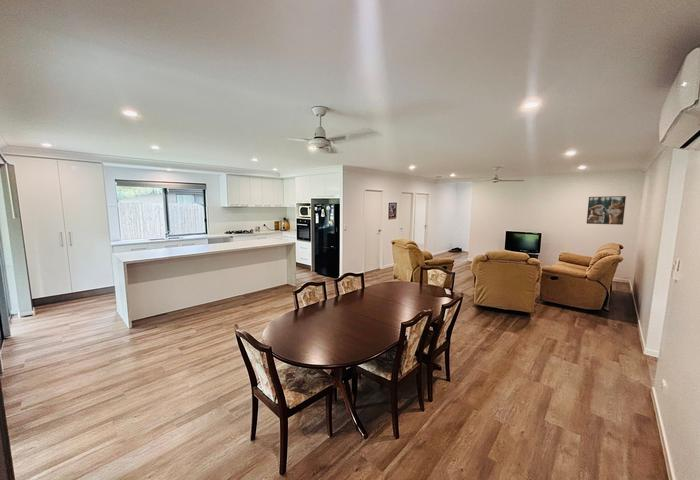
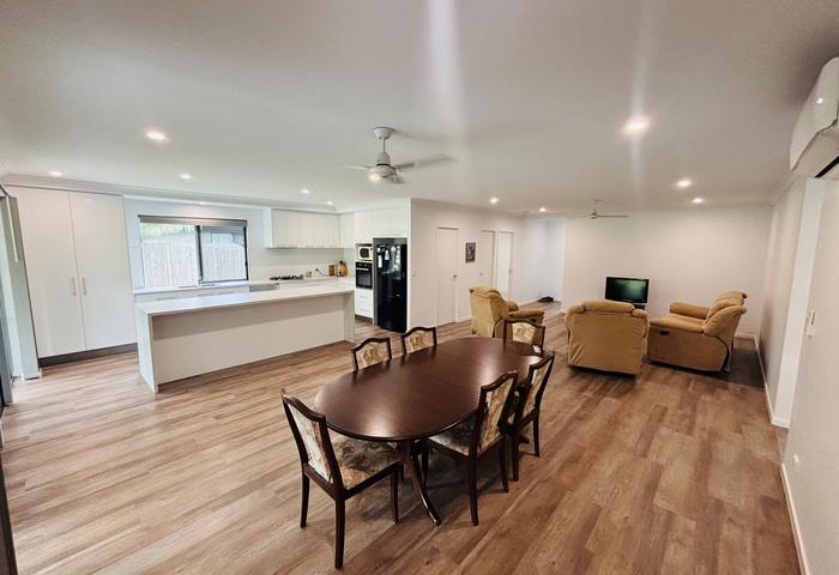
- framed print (605, 210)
